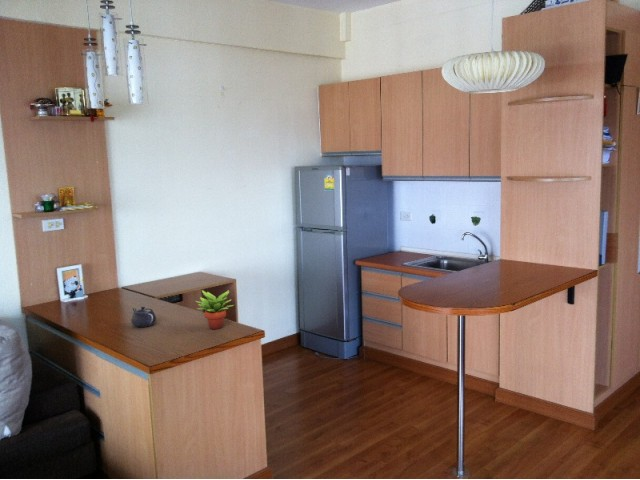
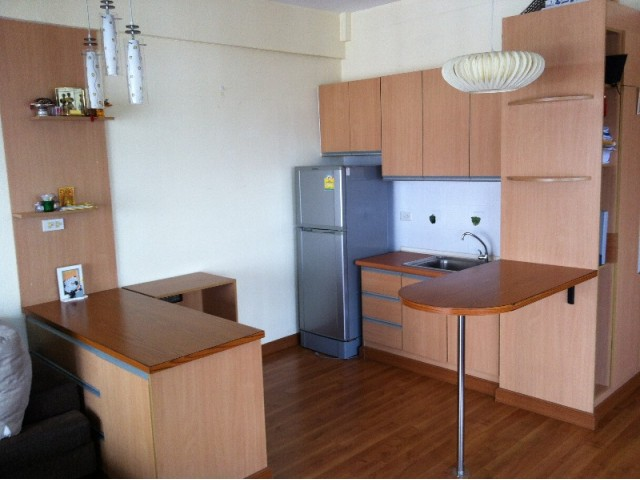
- teapot (142, 315)
- succulent plant (214, 308)
